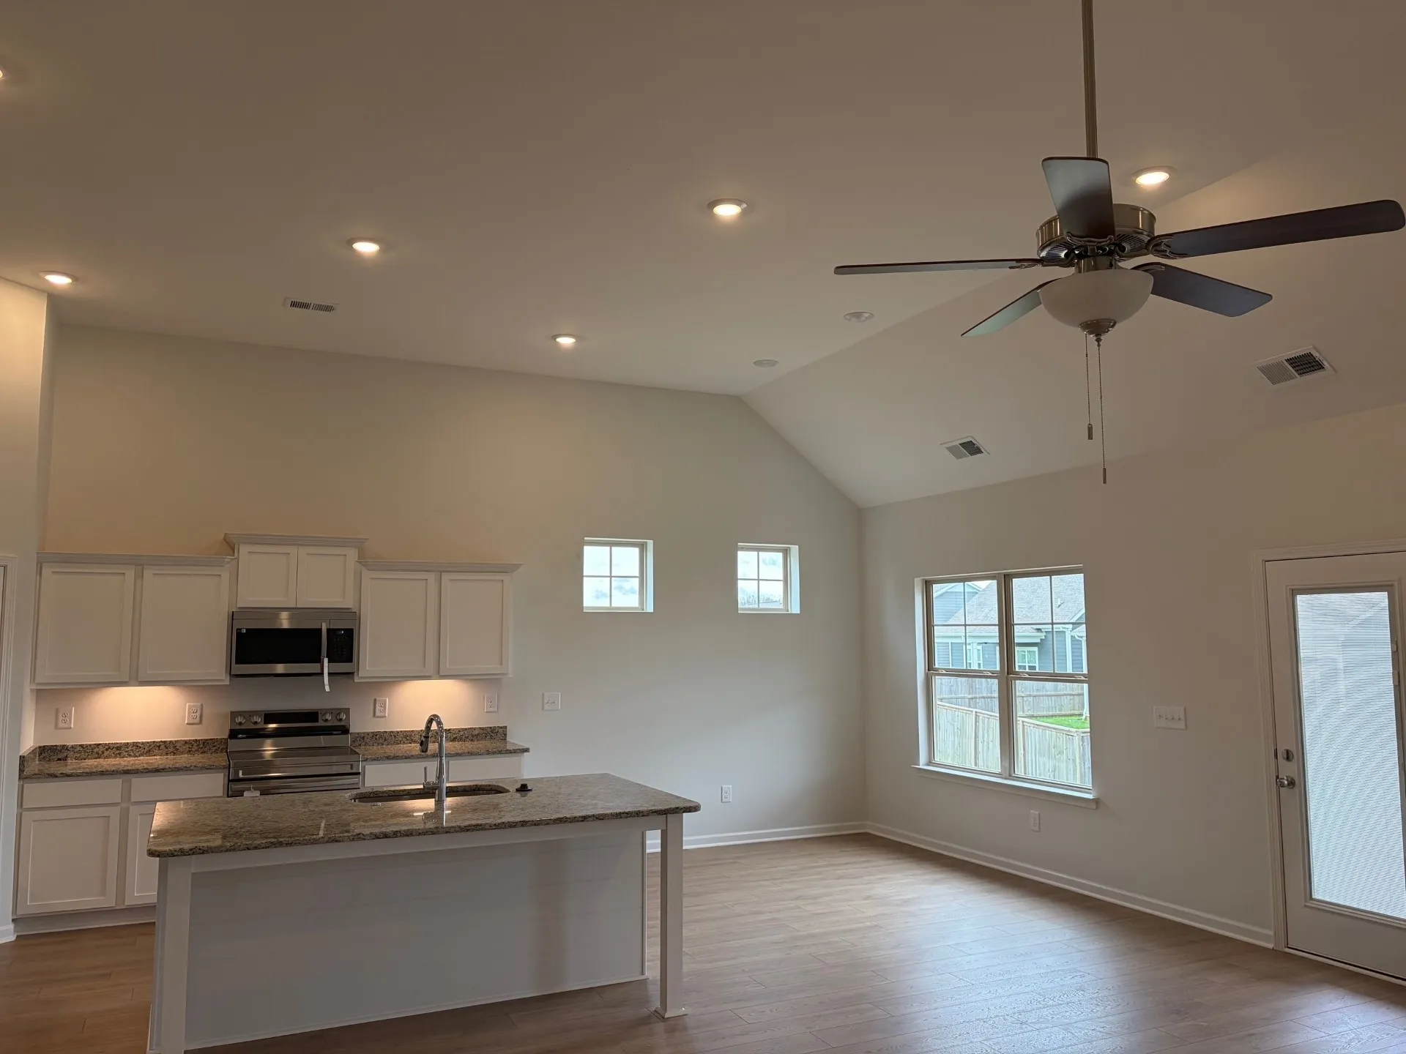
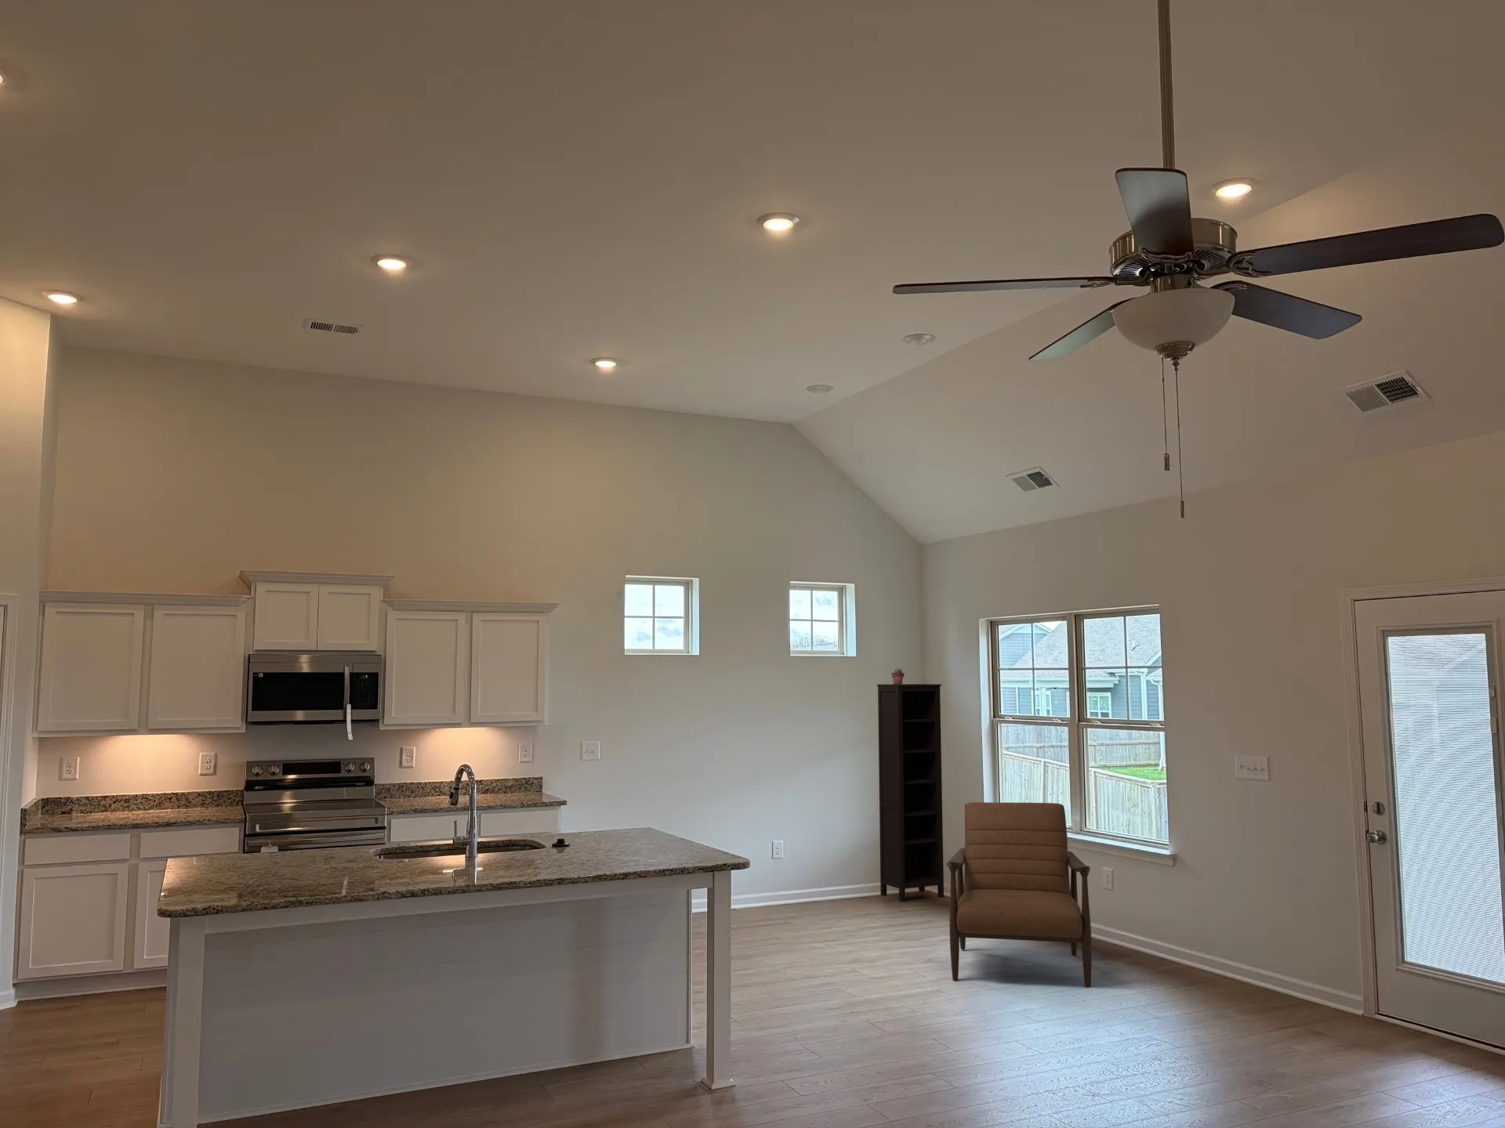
+ bookcase (910, 789)
+ potted succulent (897, 675)
+ chair (1017, 889)
